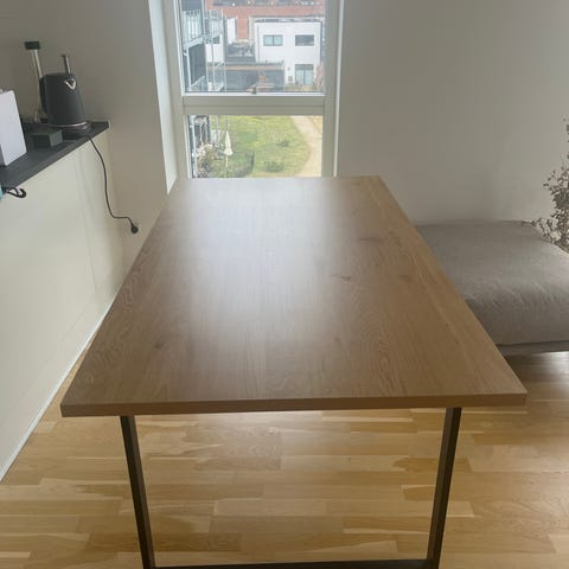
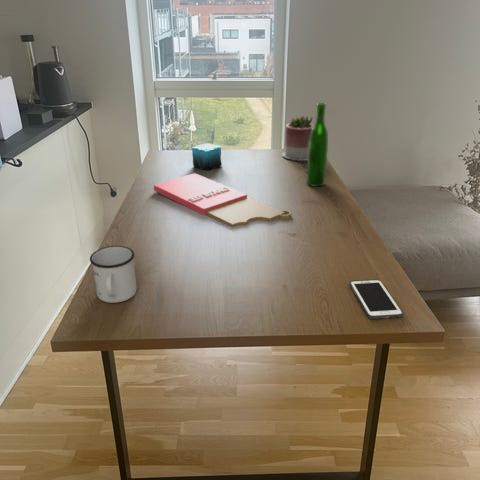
+ wine bottle (318, 145)
+ succulent planter (300, 136)
+ cutting board (219, 199)
+ candle (207, 152)
+ mug (113, 278)
+ cell phone (374, 298)
